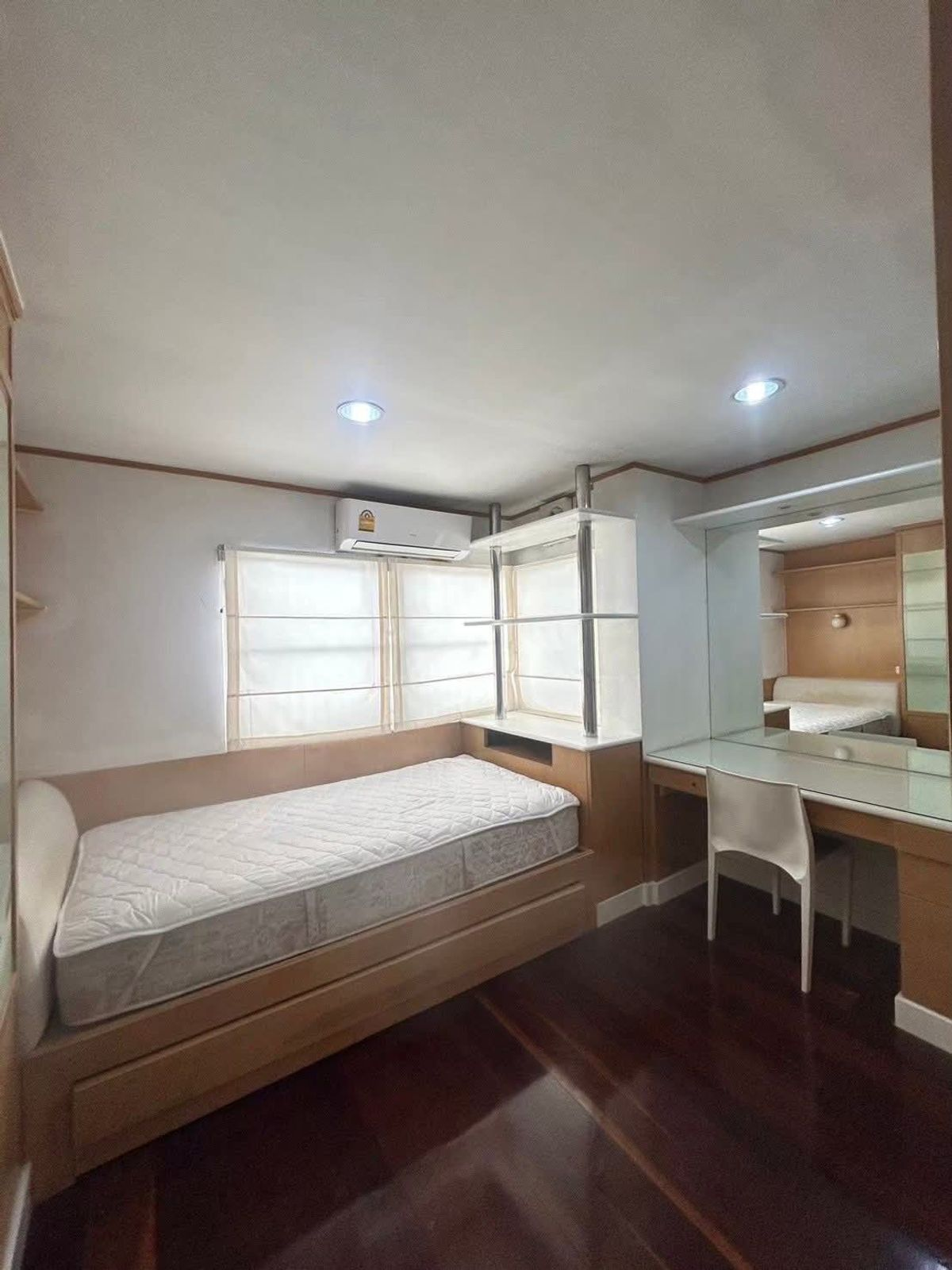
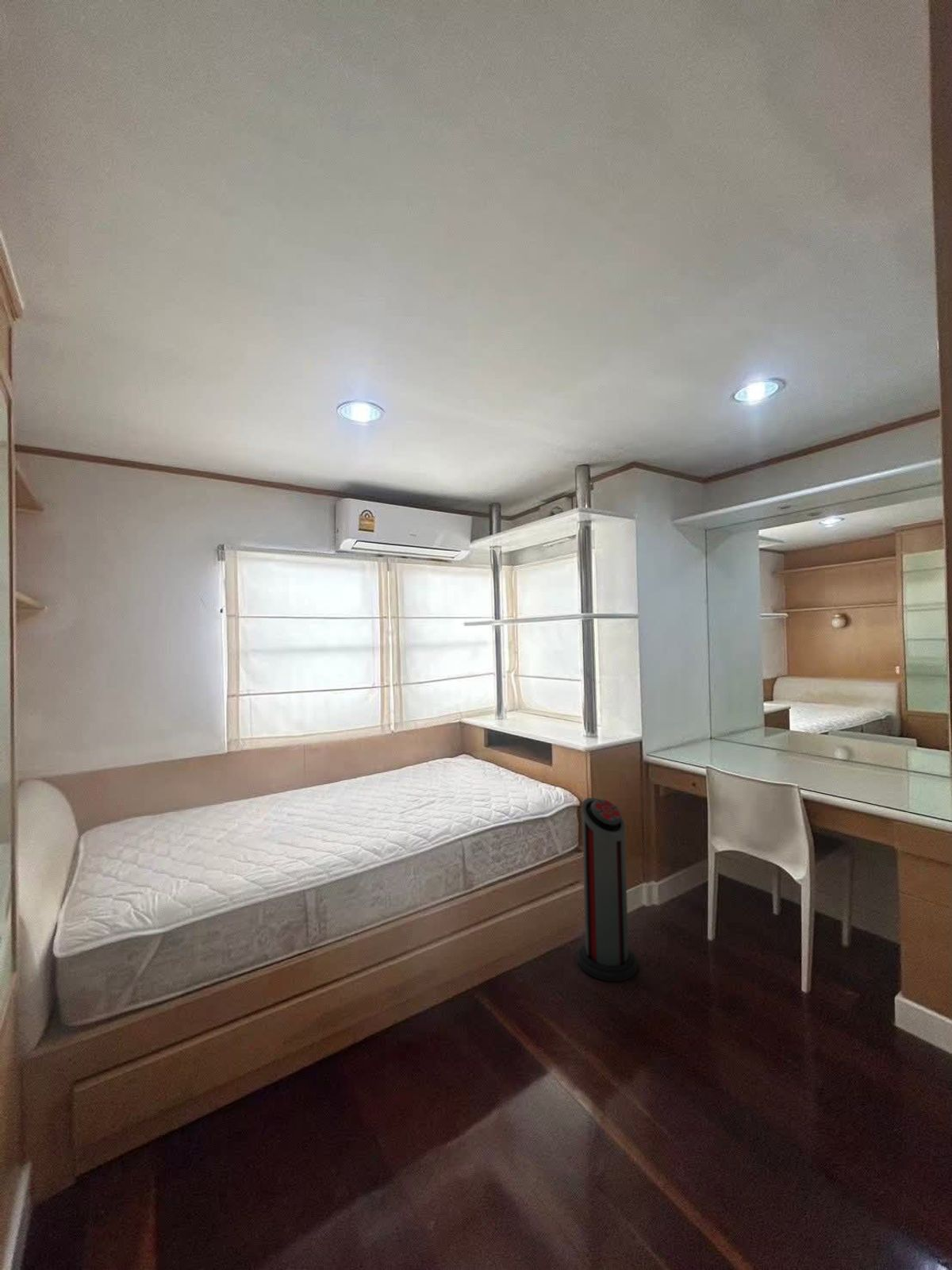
+ air purifier (605, 881)
